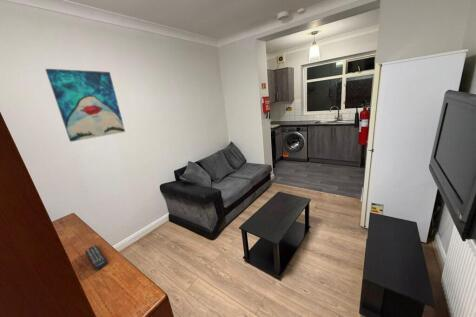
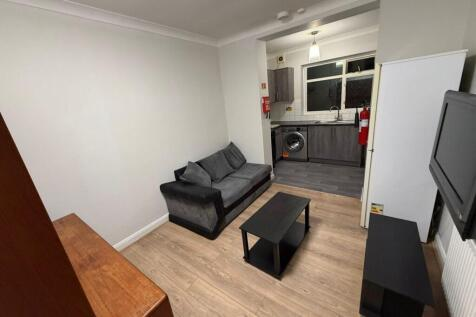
- wall art (90, 105)
- remote control (95, 256)
